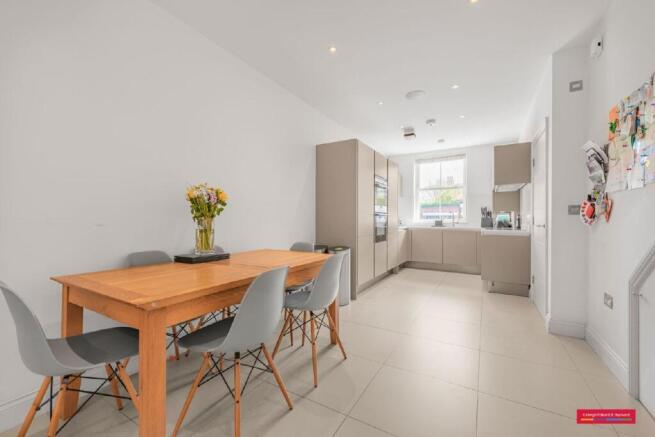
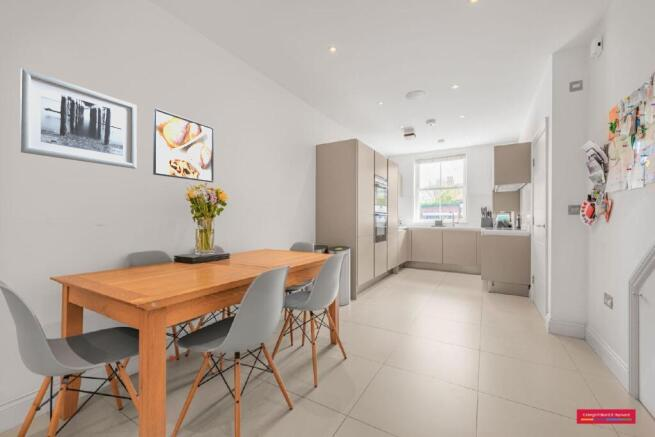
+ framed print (186, 148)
+ wall art (86, 125)
